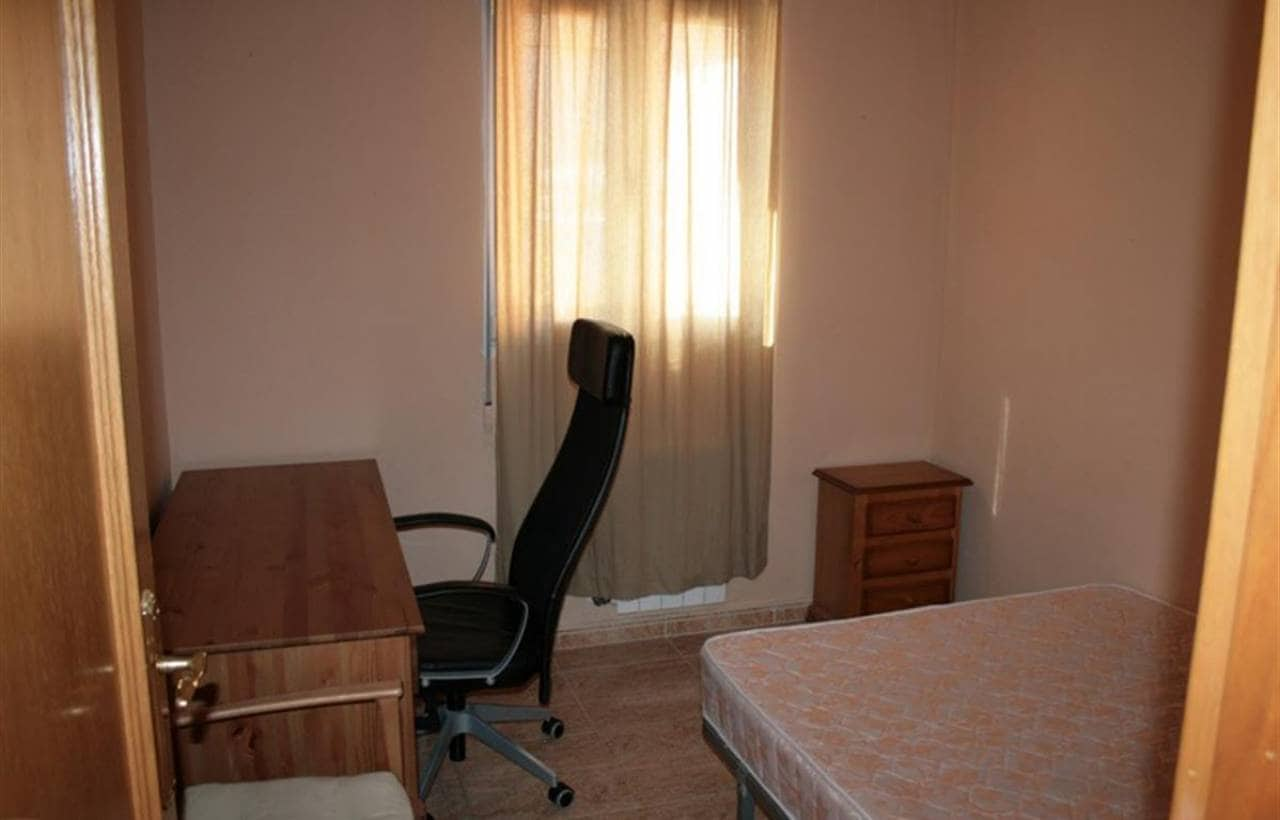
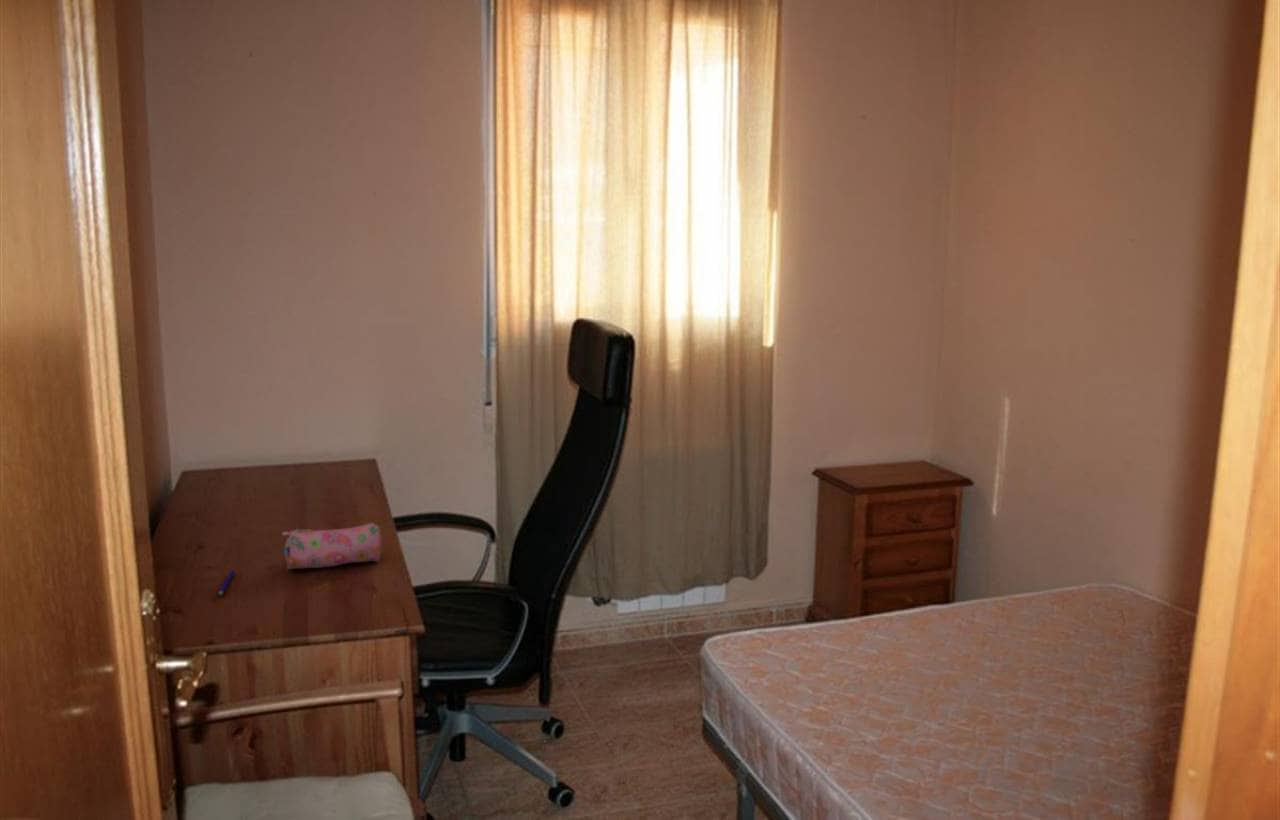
+ pencil case (332, 546)
+ pen (226, 583)
